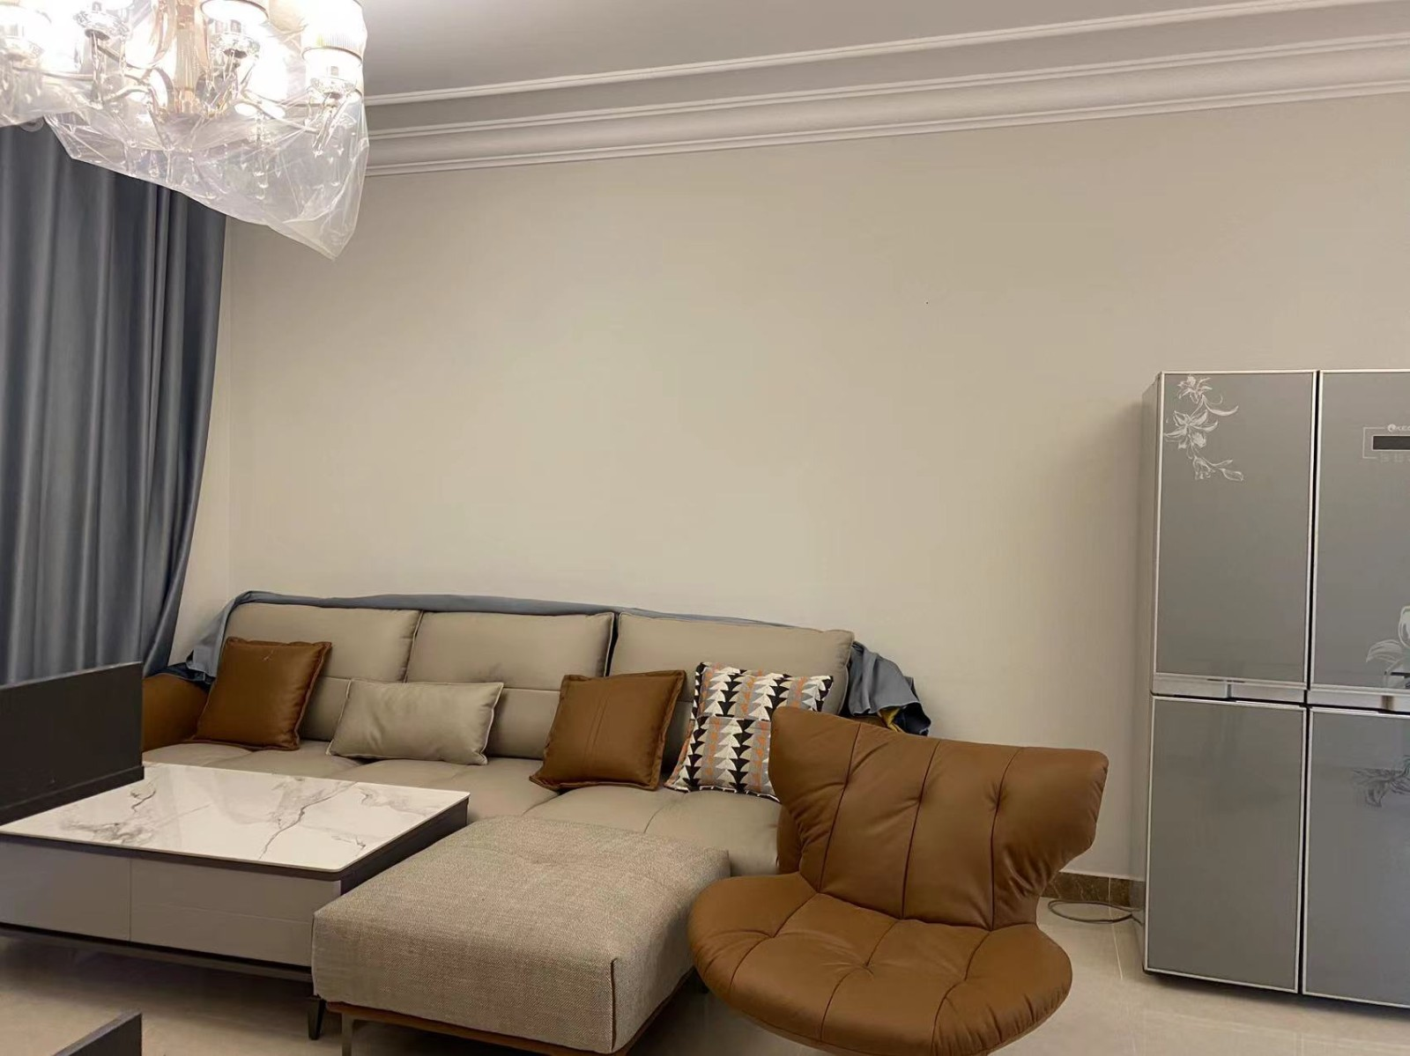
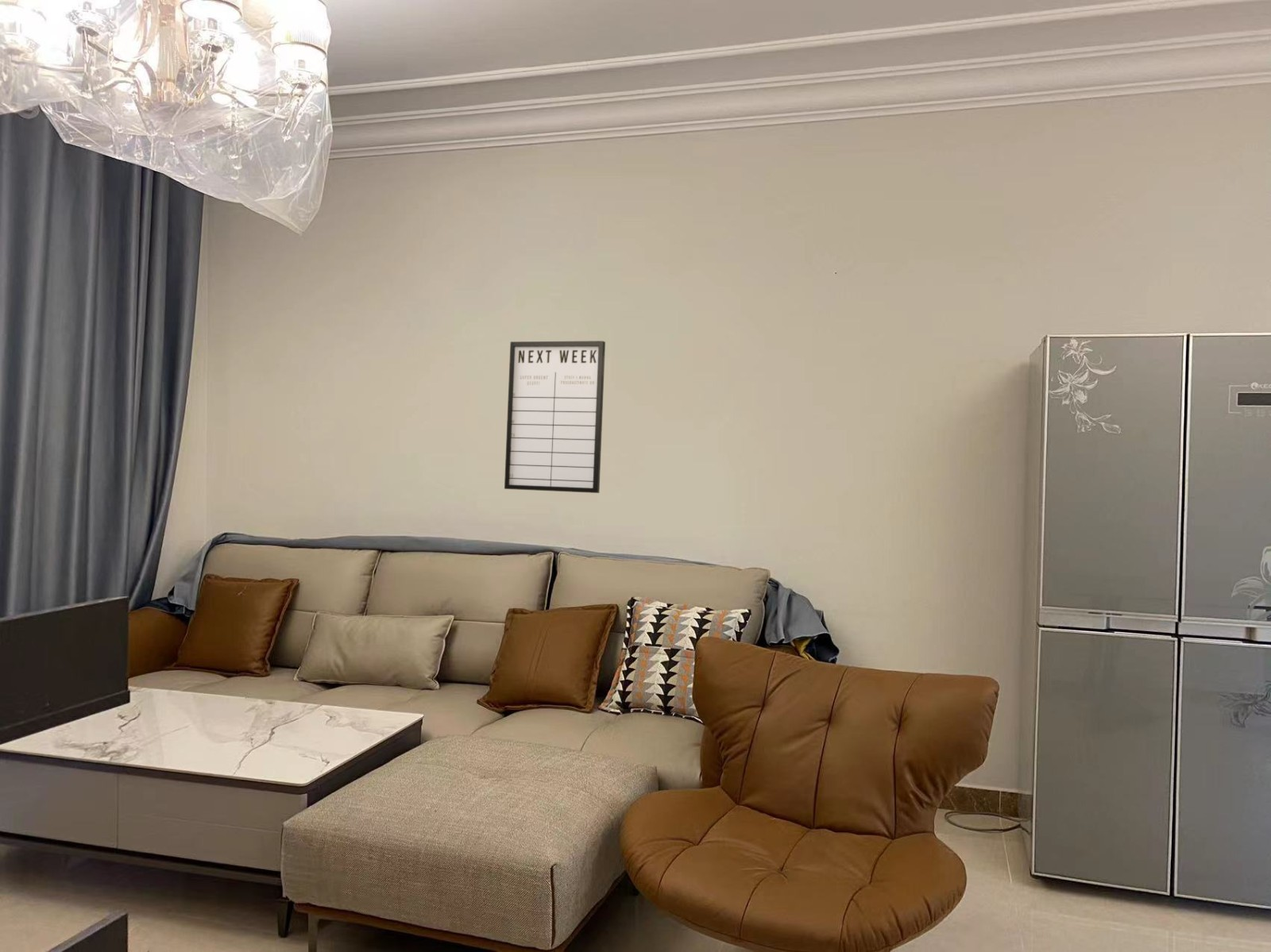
+ writing board (554, 416)
